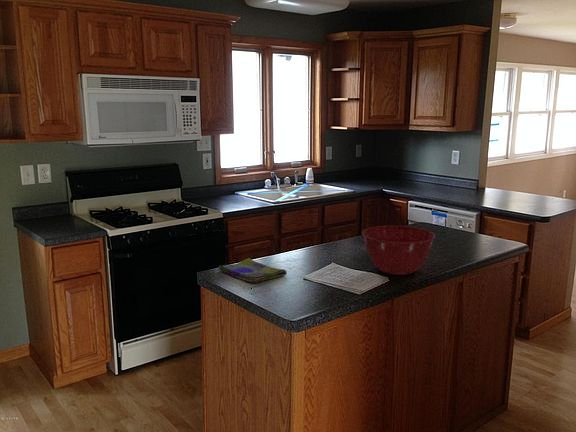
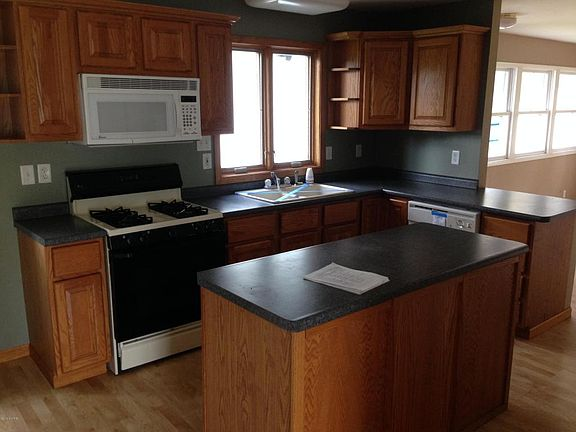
- dish towel (252, 269)
- mixing bowl (397, 251)
